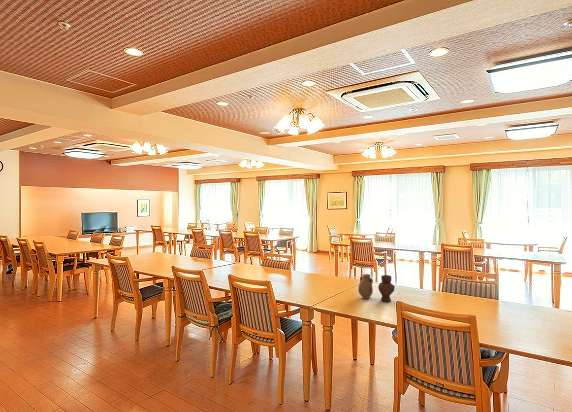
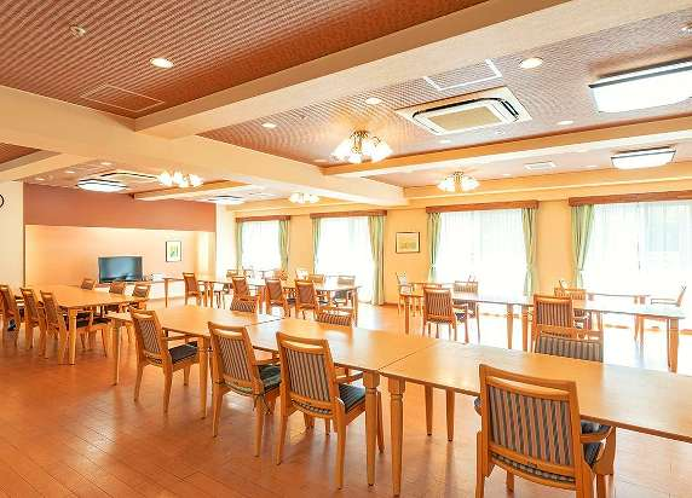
- vase (378, 287)
